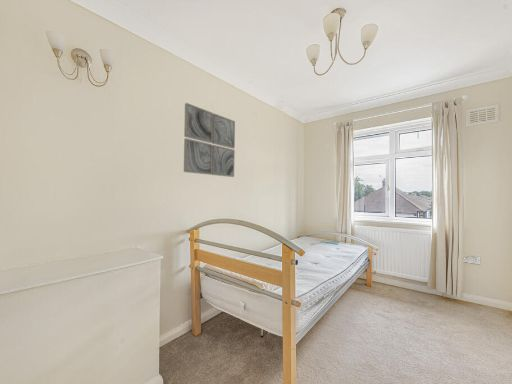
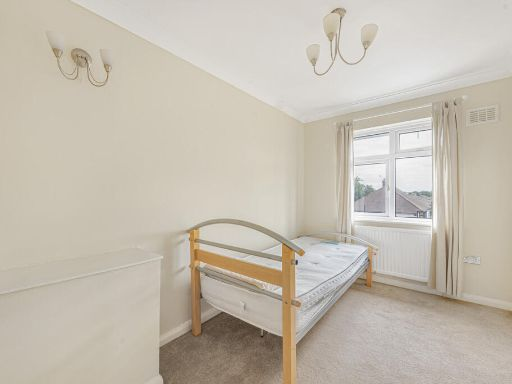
- wall art (212, 143)
